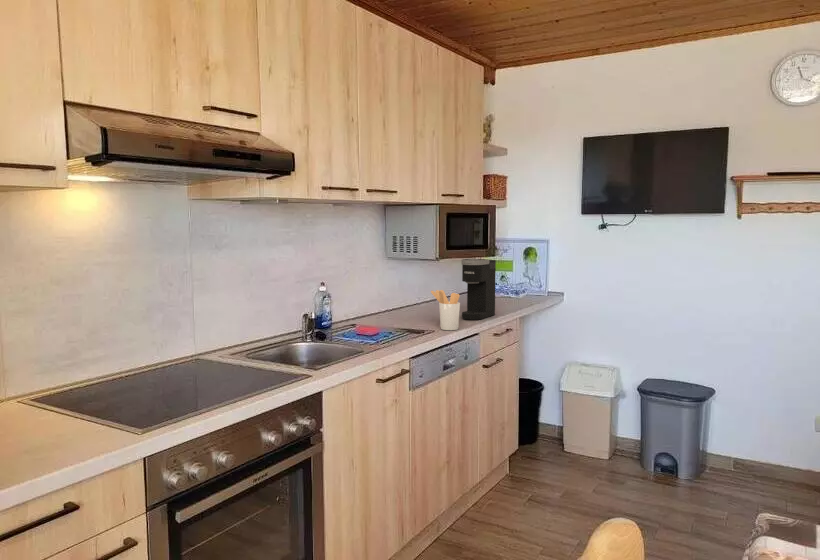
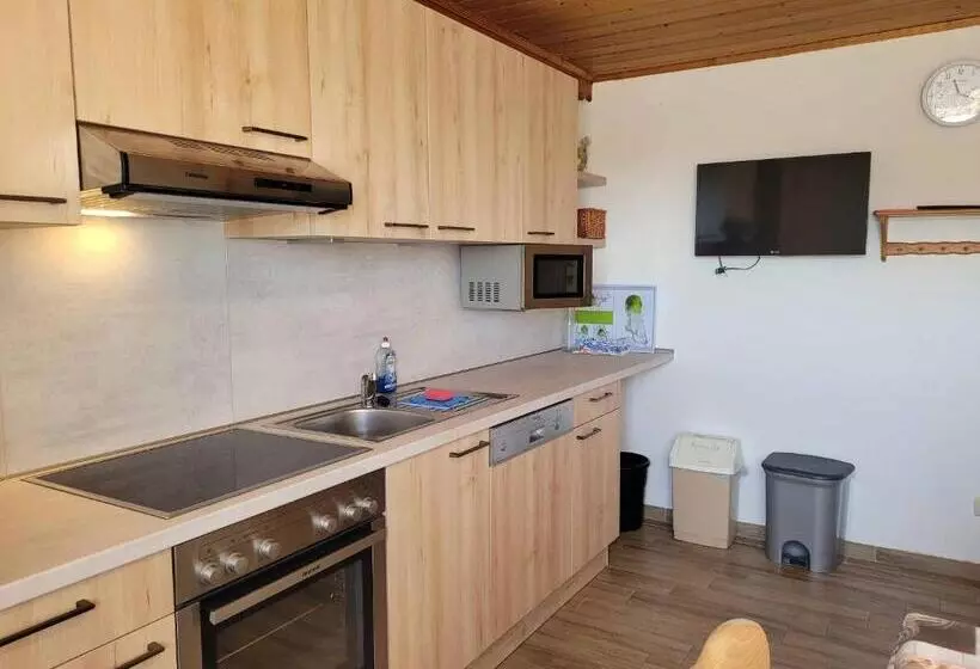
- utensil holder (445, 308)
- coffee maker (478, 287)
